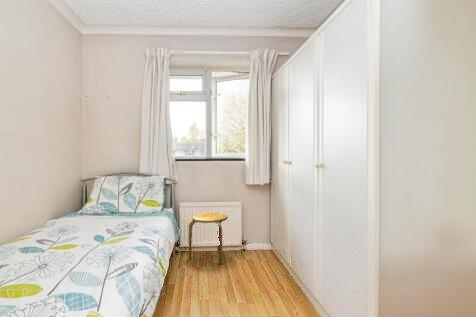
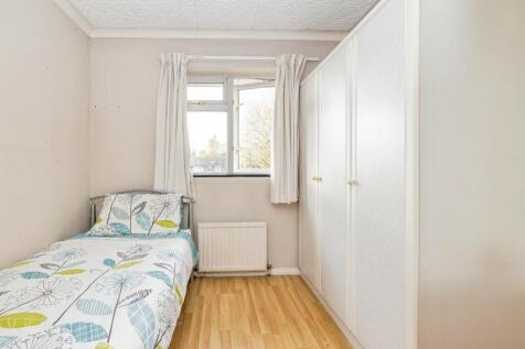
- stool (218, 237)
